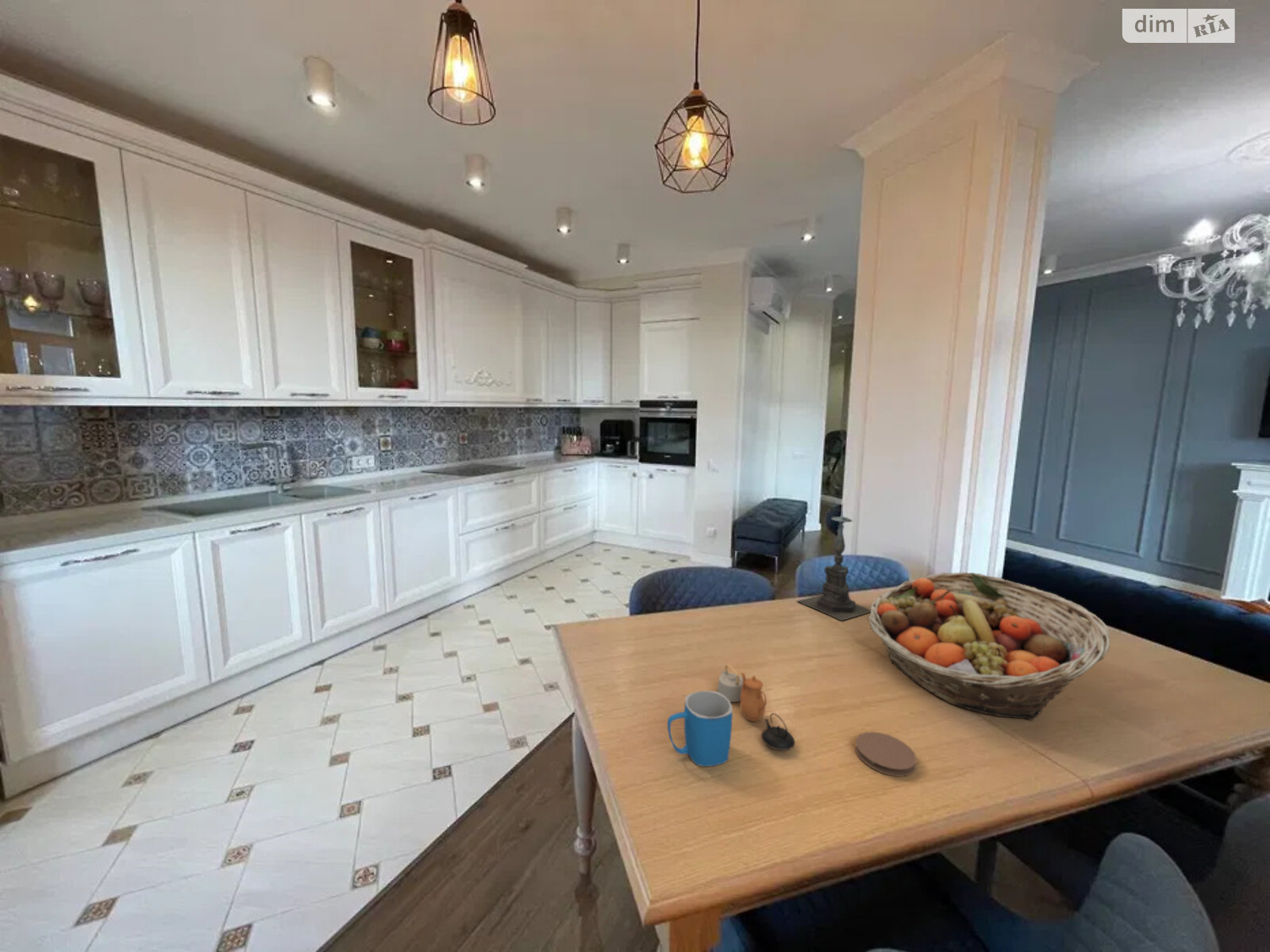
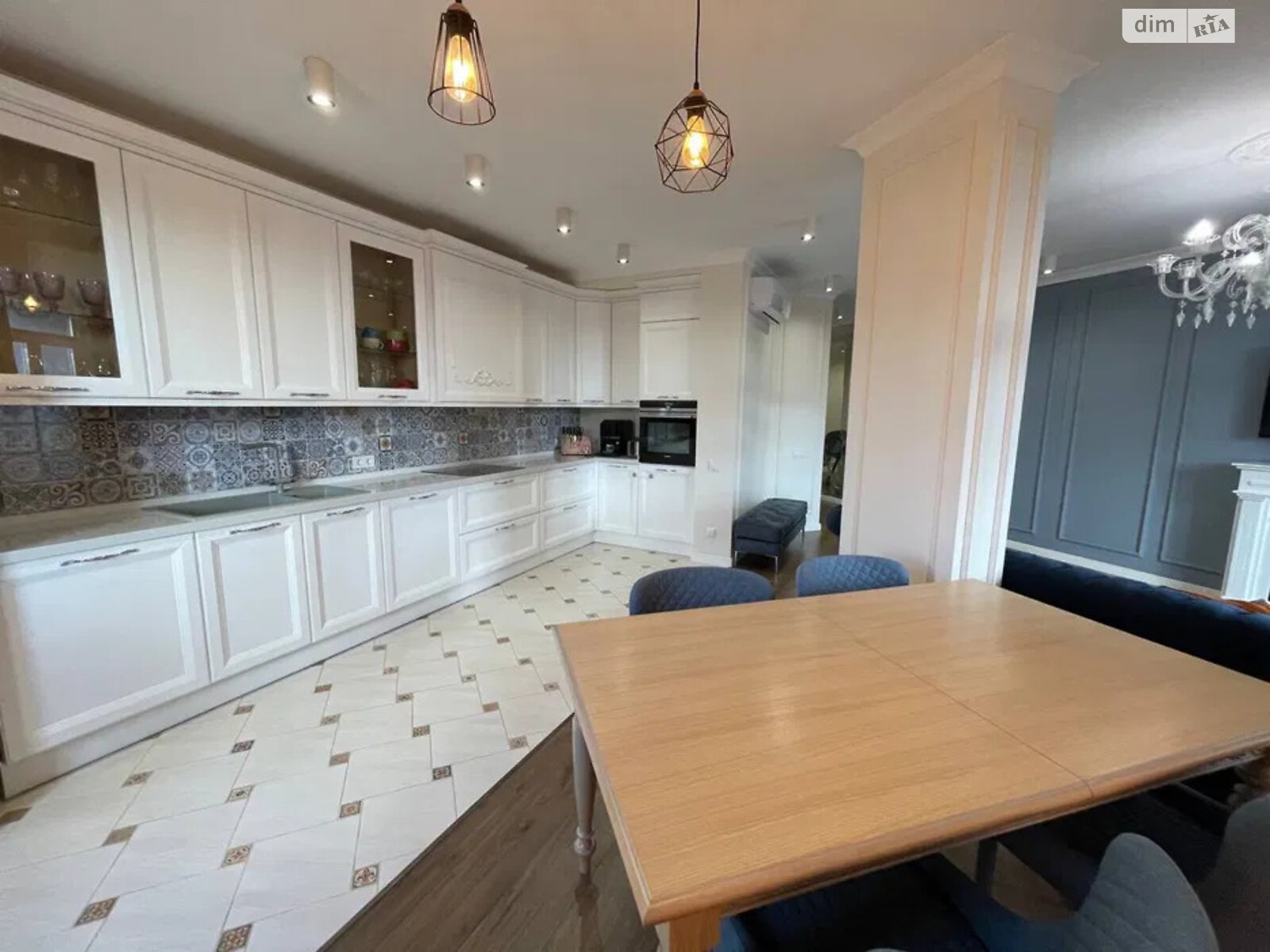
- teapot (751, 694)
- fruit basket (970, 634)
- coaster (885, 753)
- mug (698, 728)
- candle holder (837, 555)
